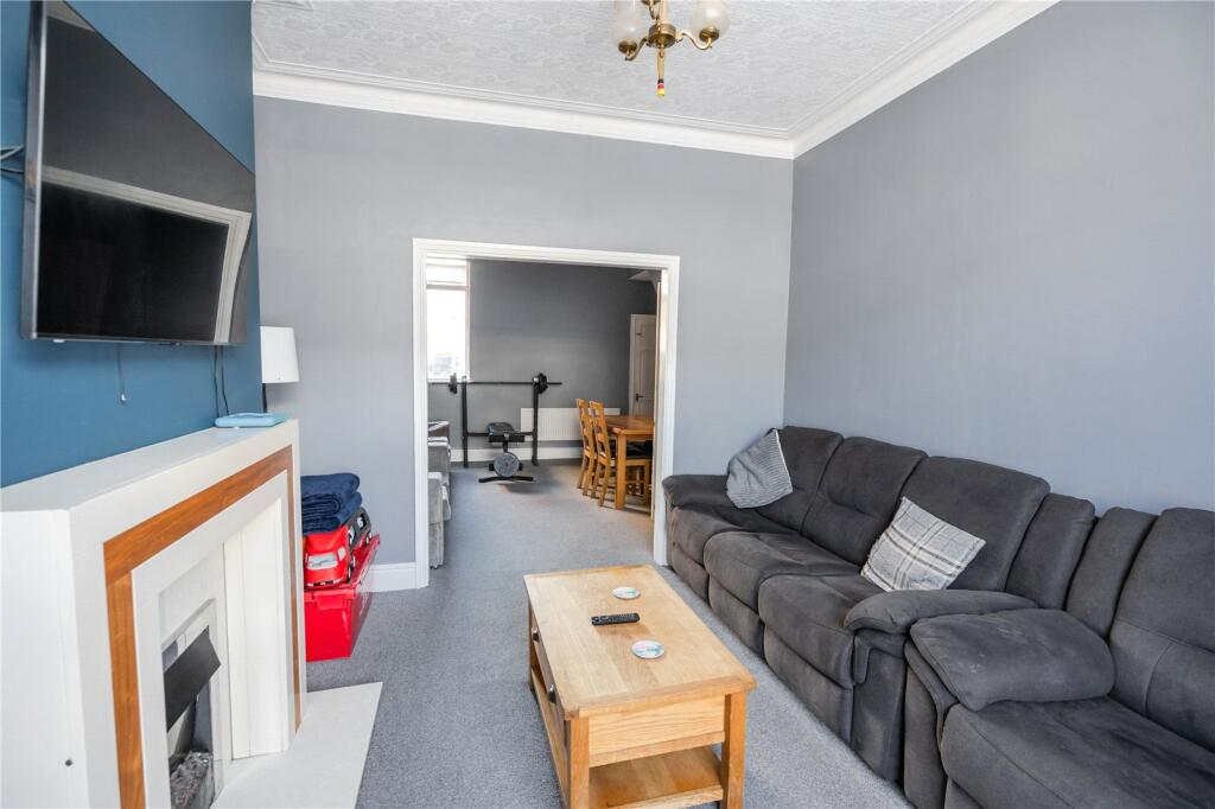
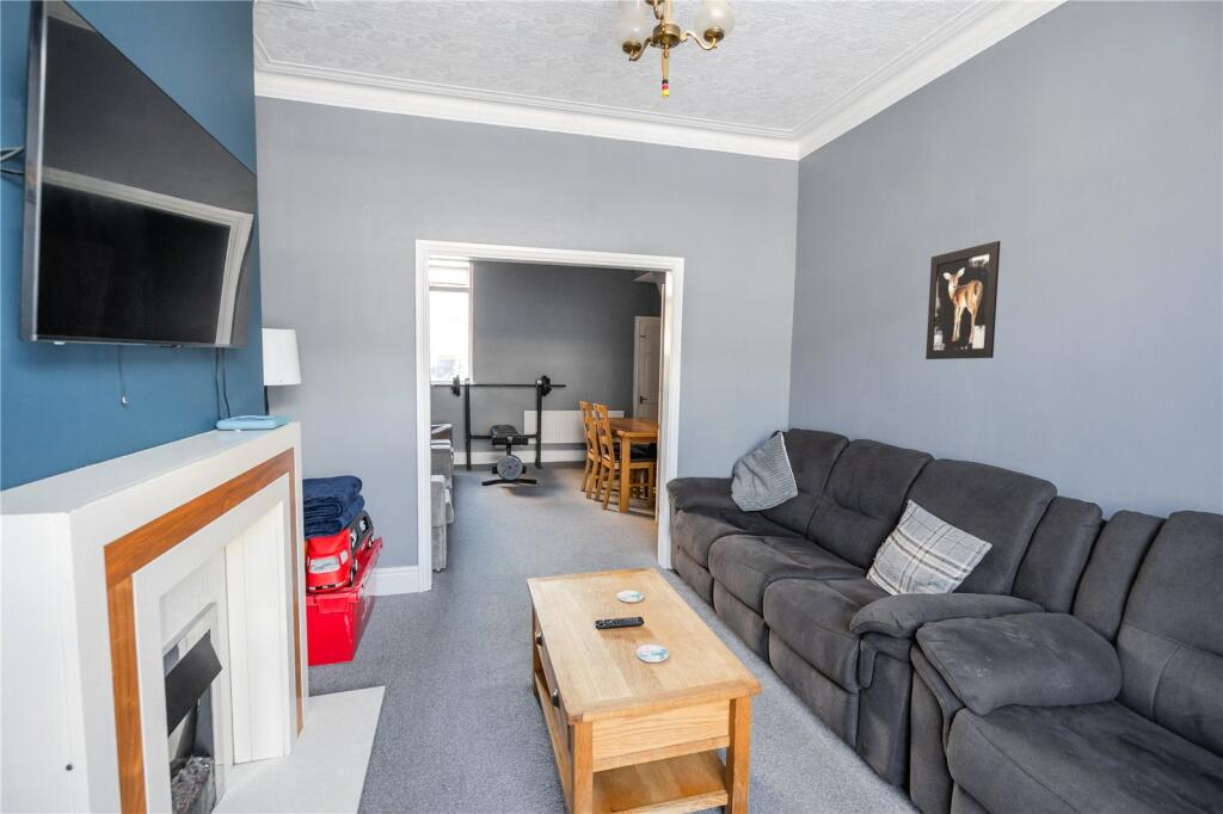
+ wall art (960, 304)
